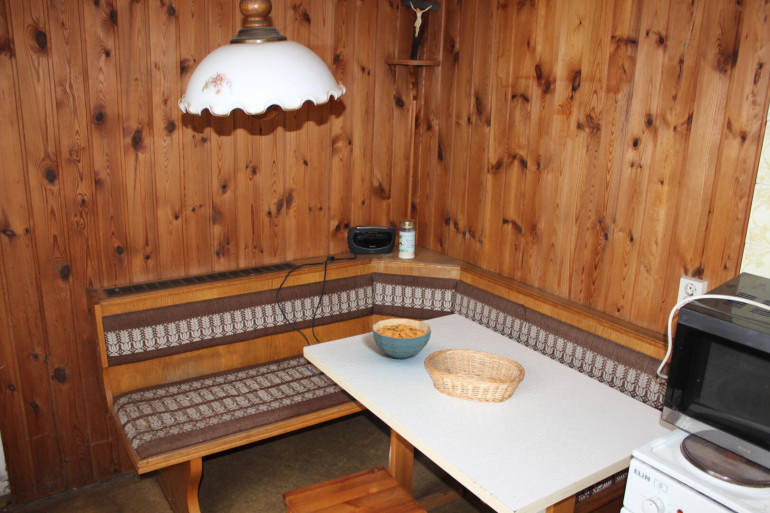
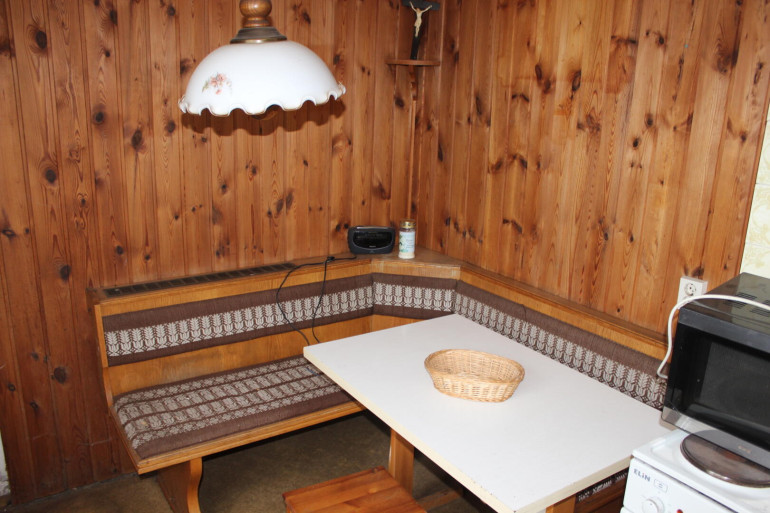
- cereal bowl (401, 341)
